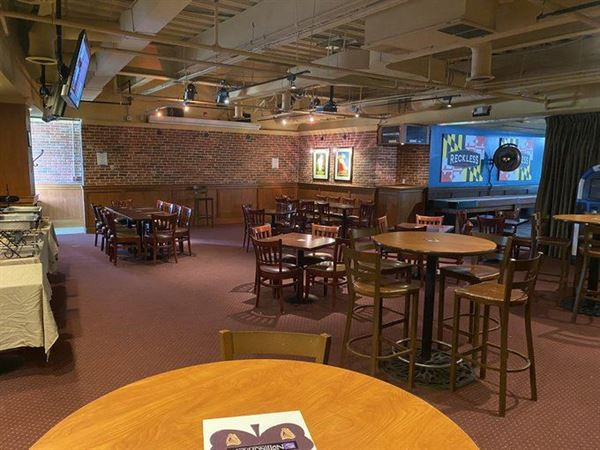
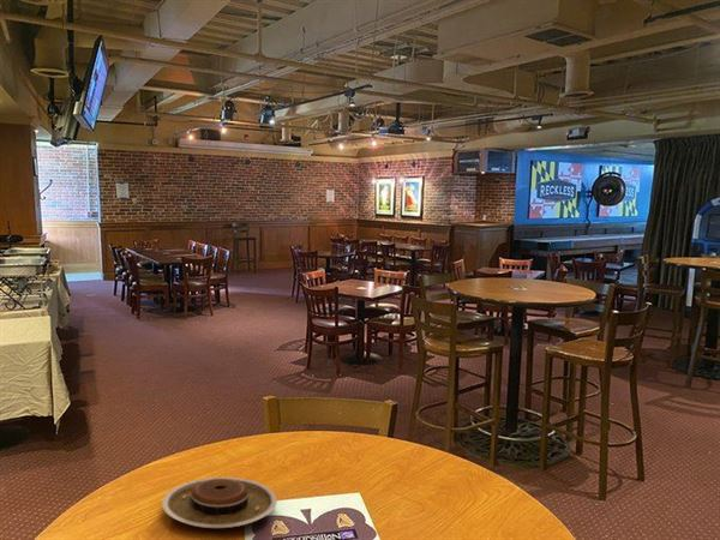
+ plate (220, 497)
